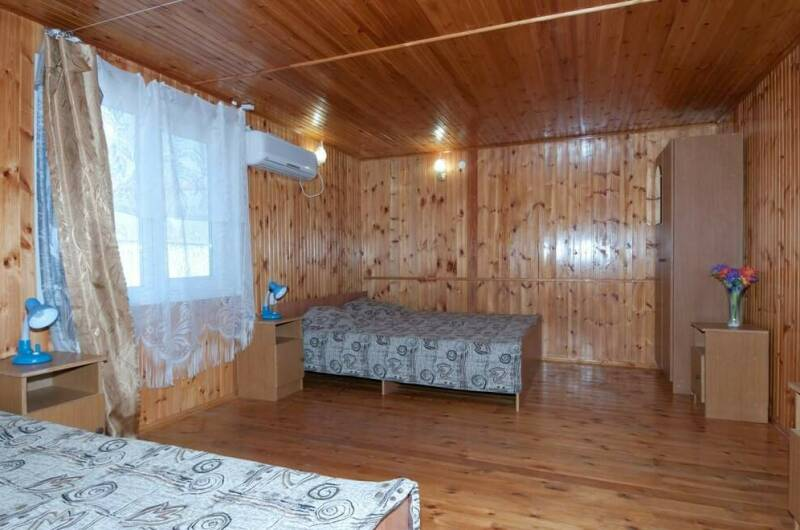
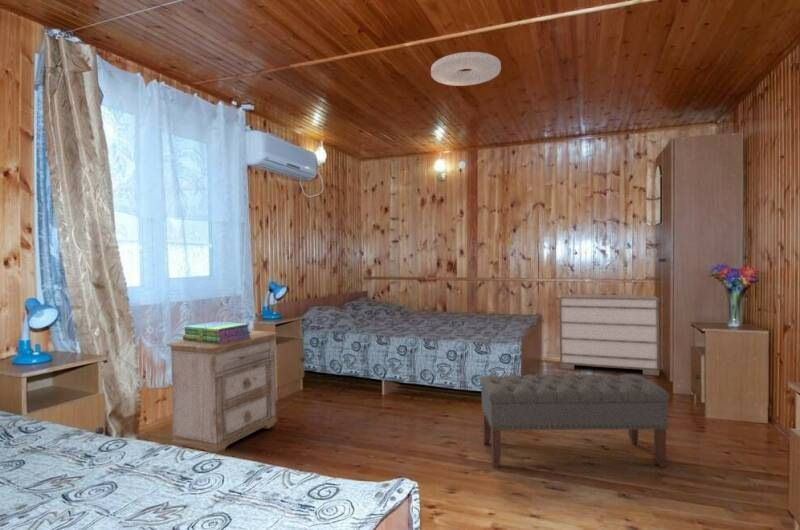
+ bench (568, 417)
+ stack of books (217, 331)
+ ceiling light (465, 71)
+ nightstand (226, 386)
+ dresser (606, 331)
